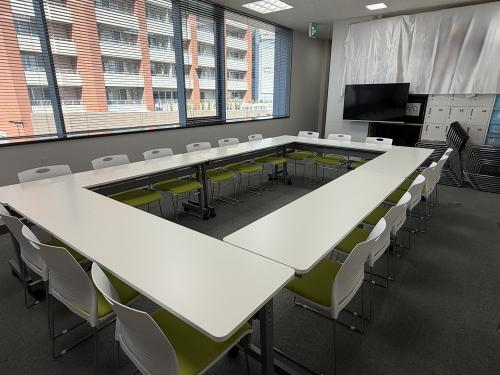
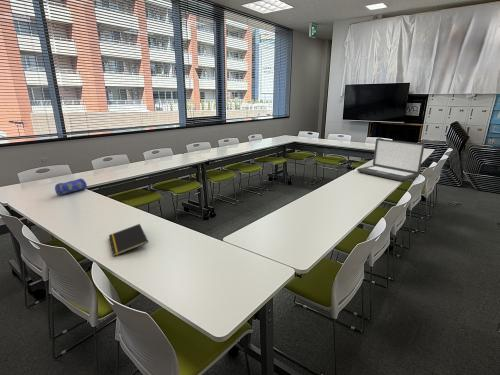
+ notepad (127, 238)
+ laptop (388, 158)
+ pencil case (71, 186)
